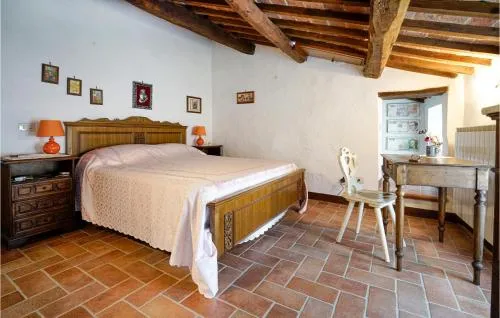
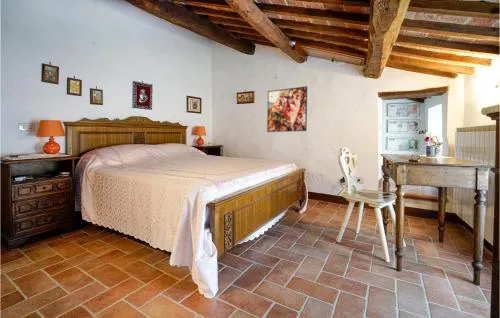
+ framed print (286, 110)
